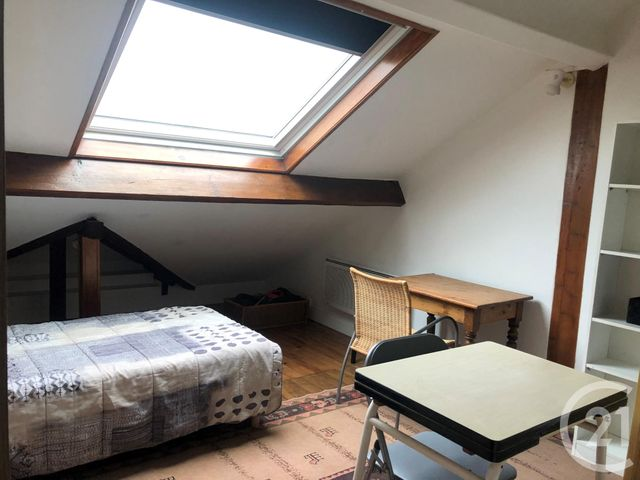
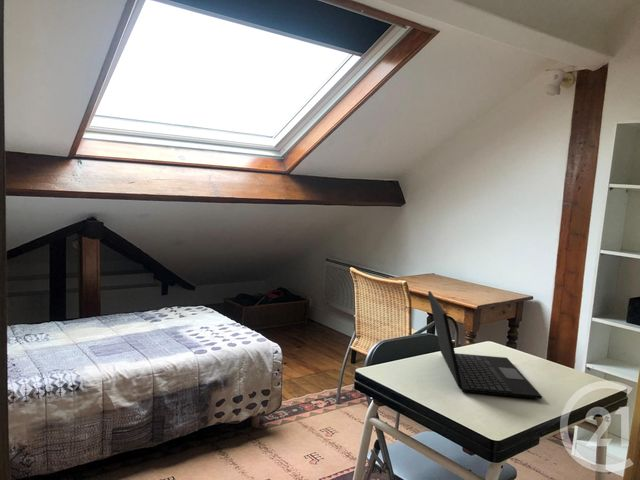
+ laptop (478, 355)
